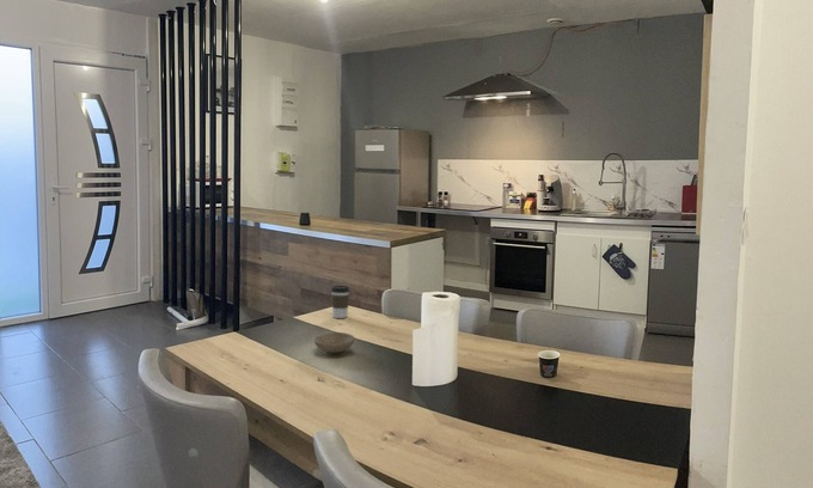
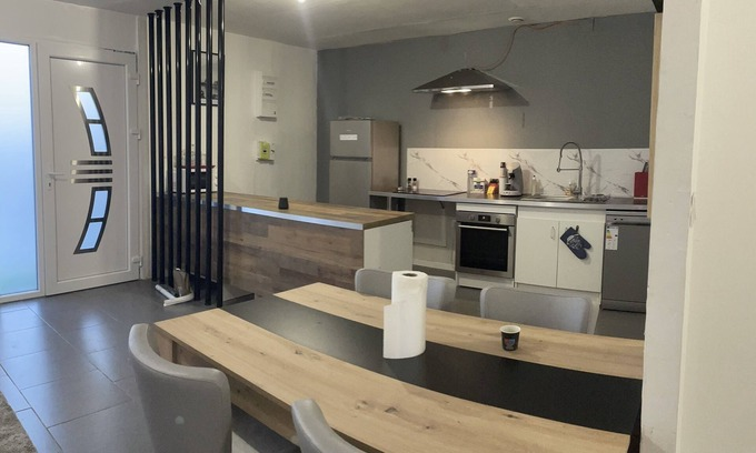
- bowl (334, 343)
- coffee cup (340, 301)
